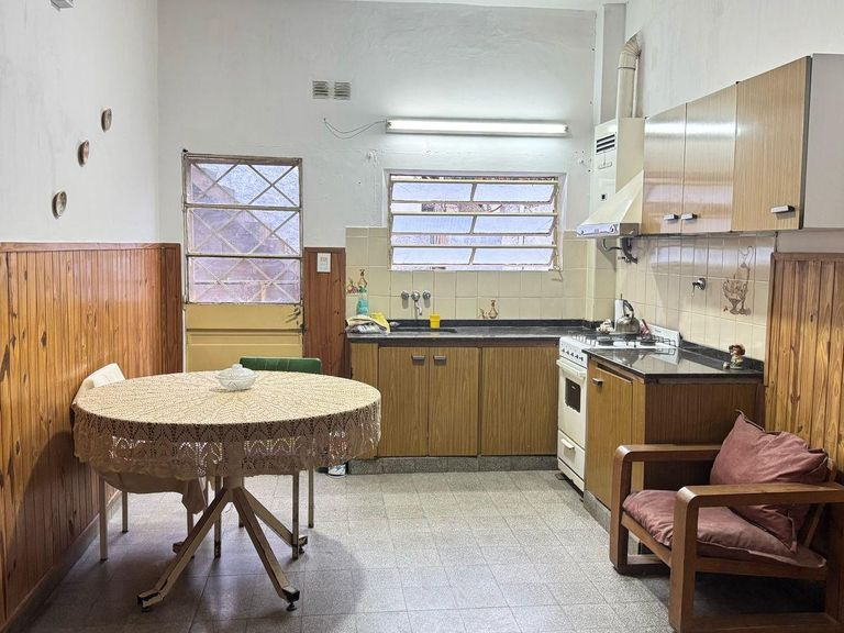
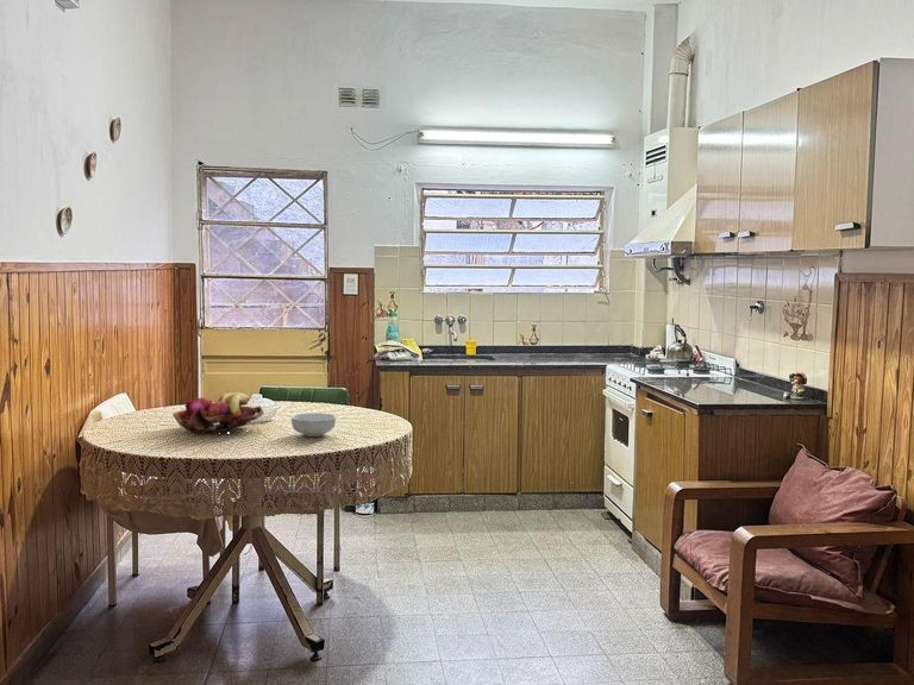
+ cereal bowl (313, 425)
+ fruit basket (220, 411)
